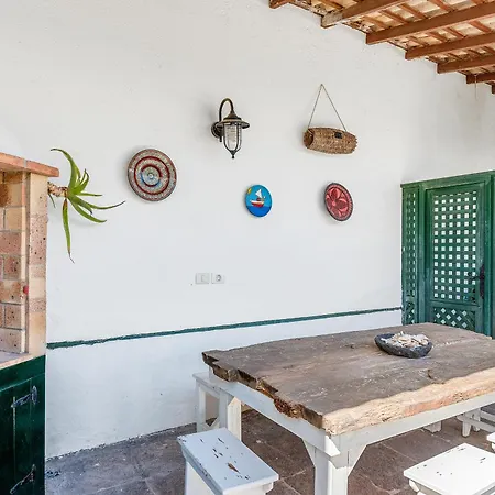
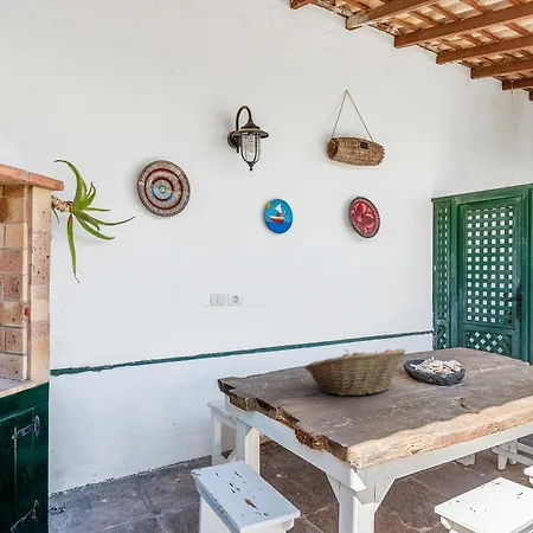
+ fruit basket (355, 367)
